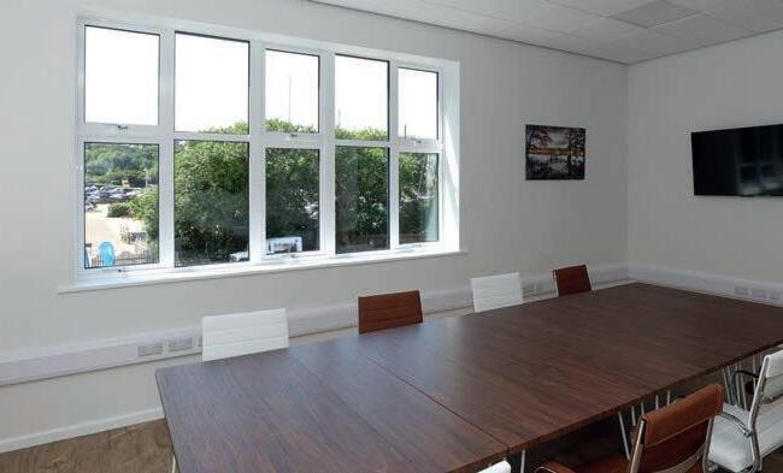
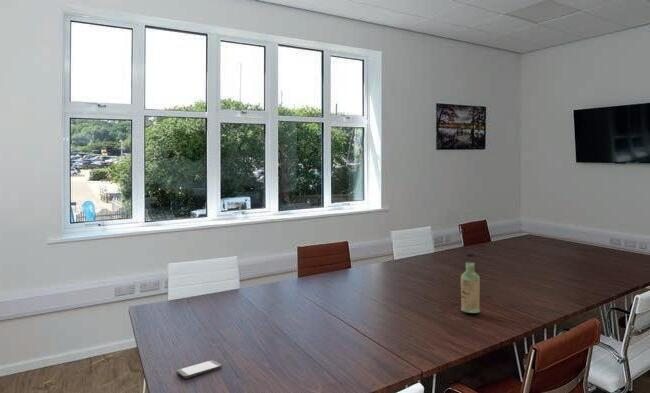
+ smartphone (199, 368)
+ bottle (470, 283)
